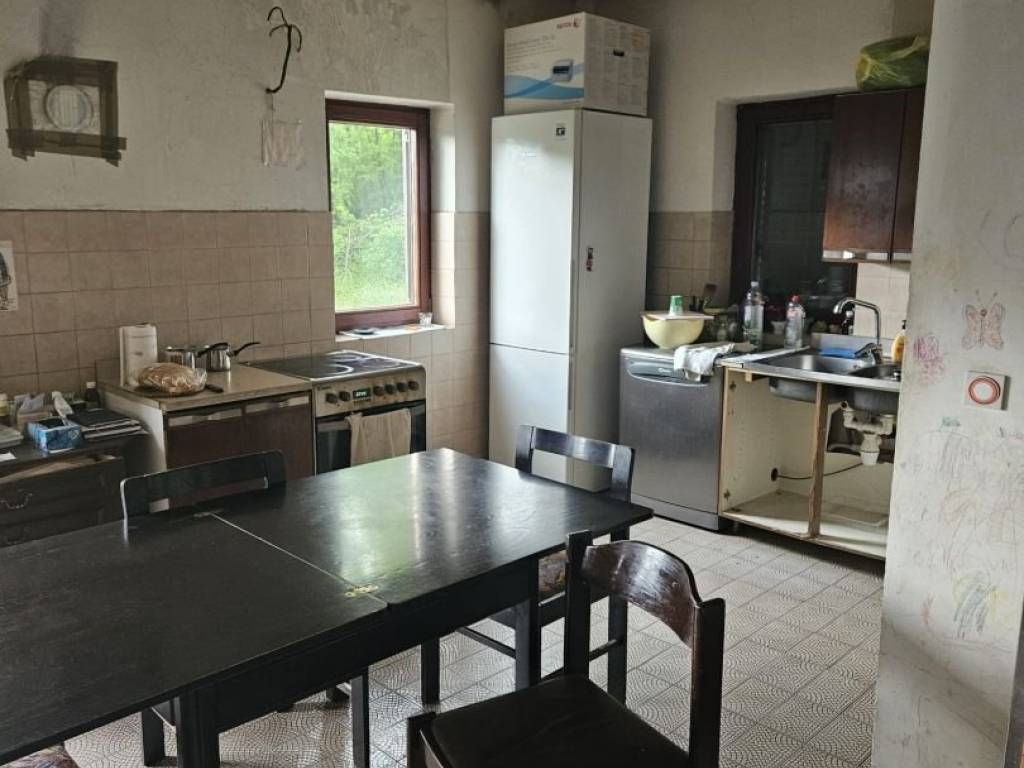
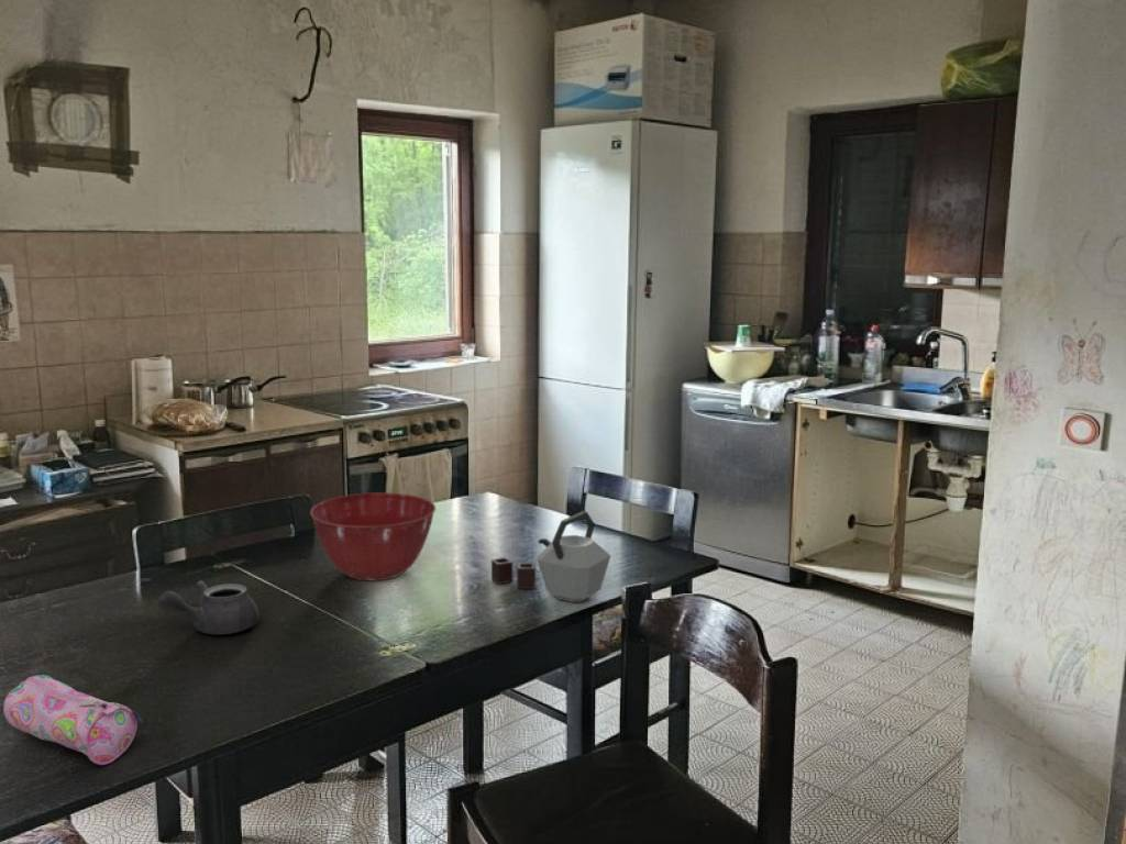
+ pencil case (70, 715)
+ kettle (544, 551)
+ teapot (207, 606)
+ mixing bowl (374, 540)
